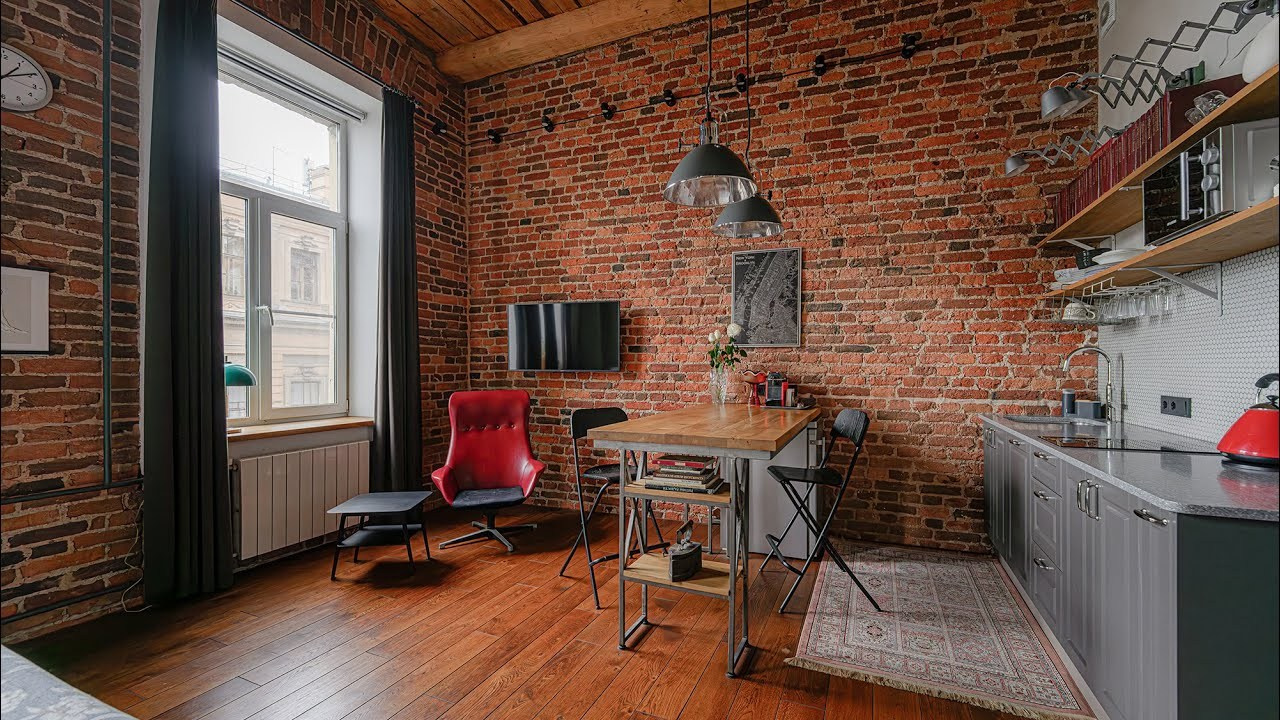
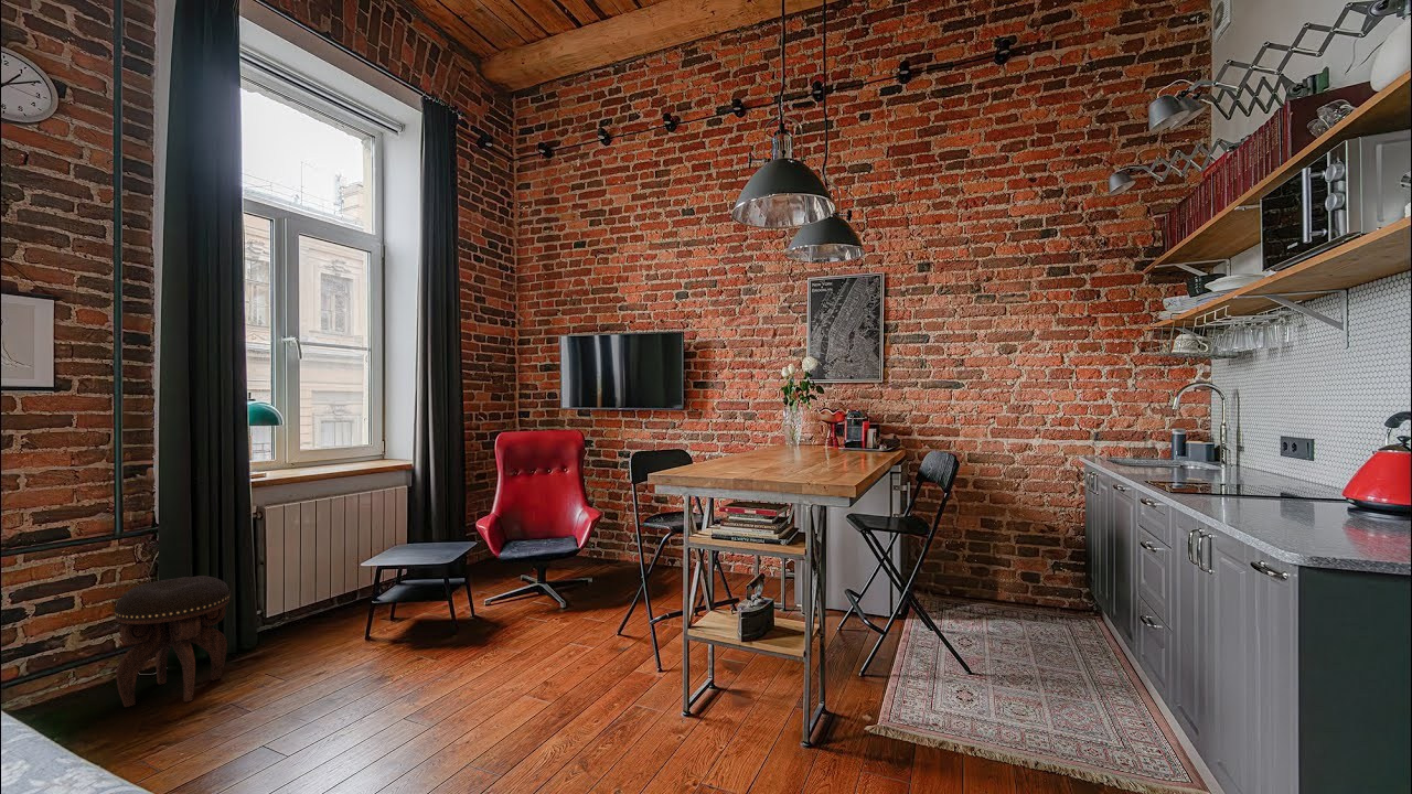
+ footstool (174, 636)
